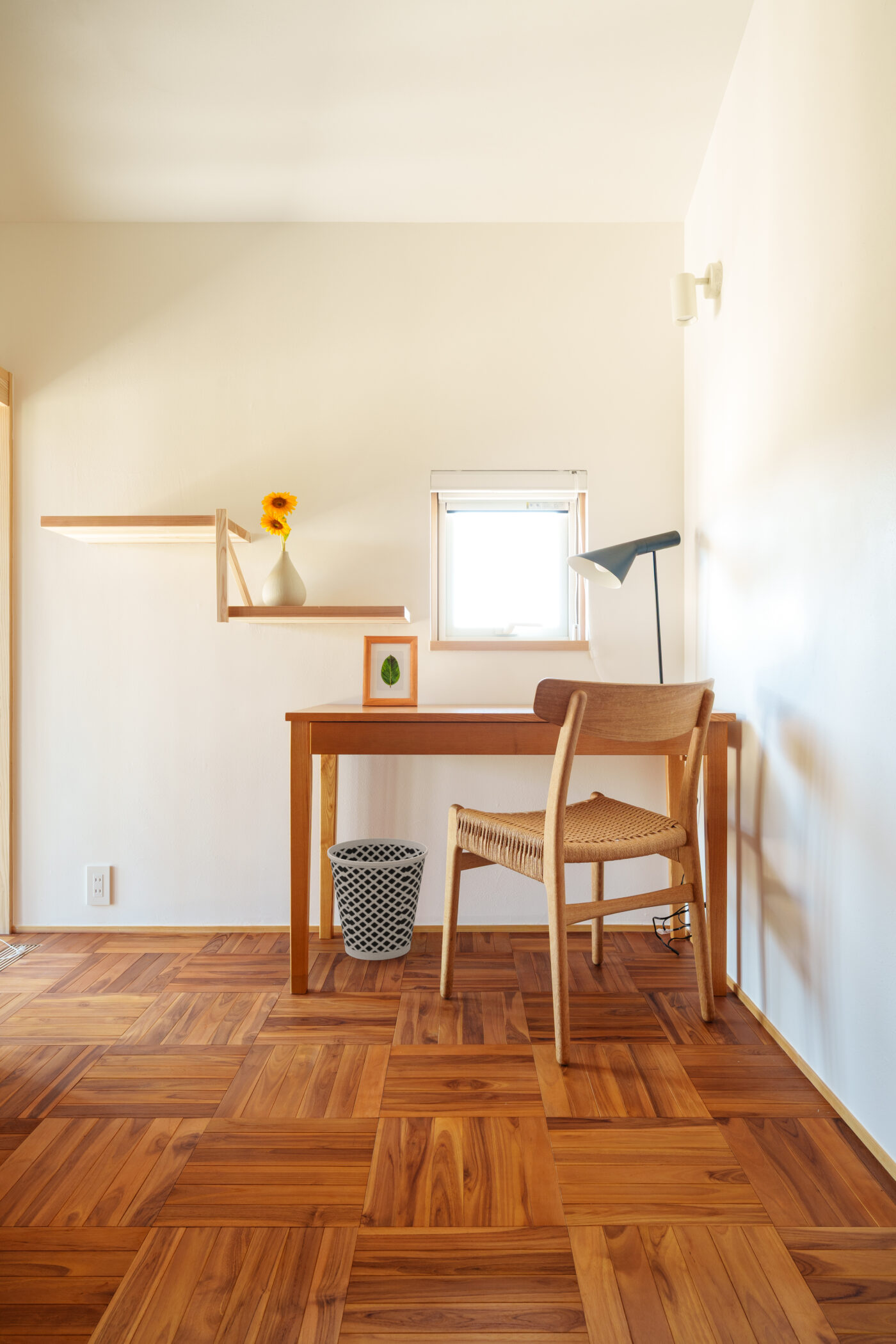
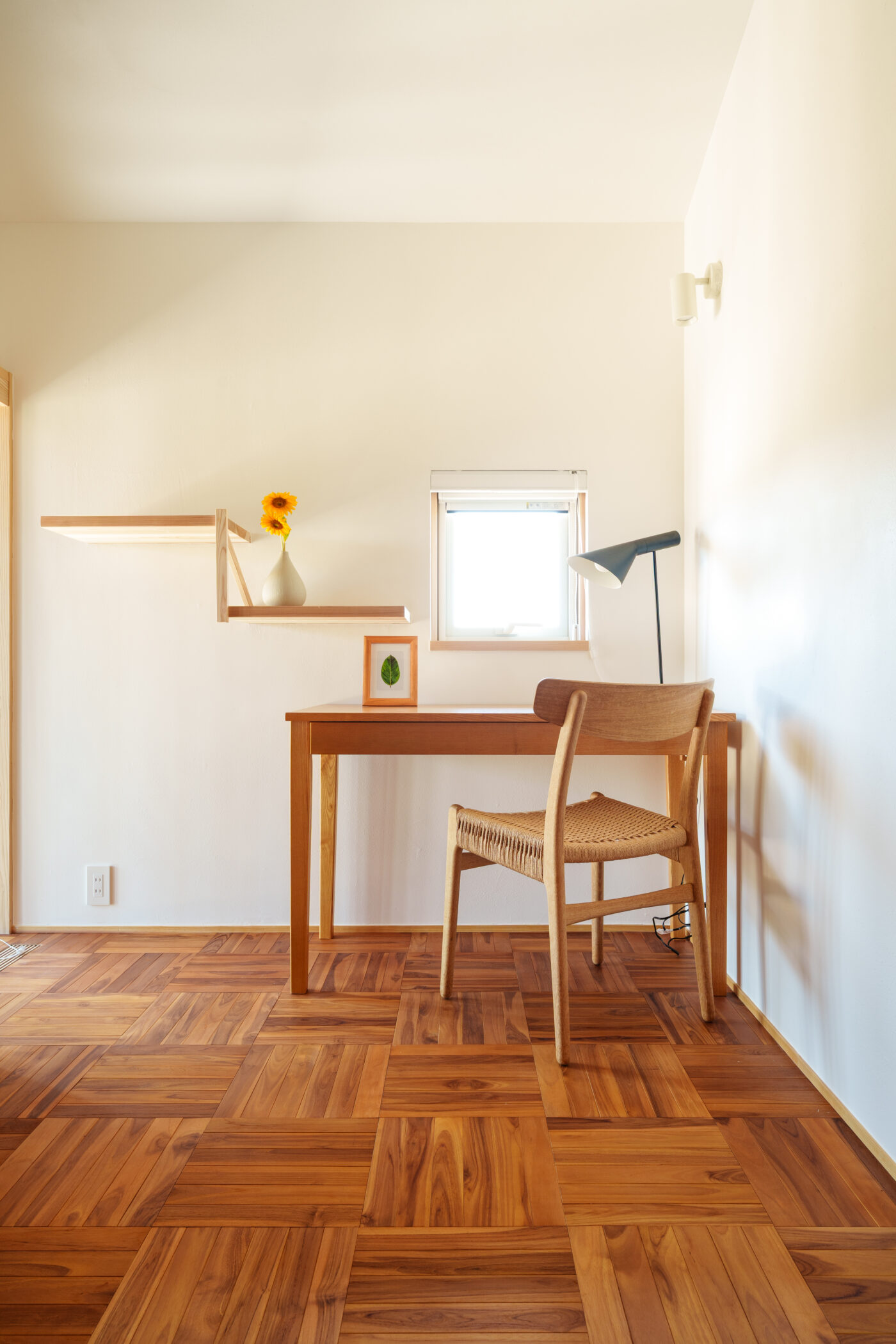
- wastebasket (378, 899)
